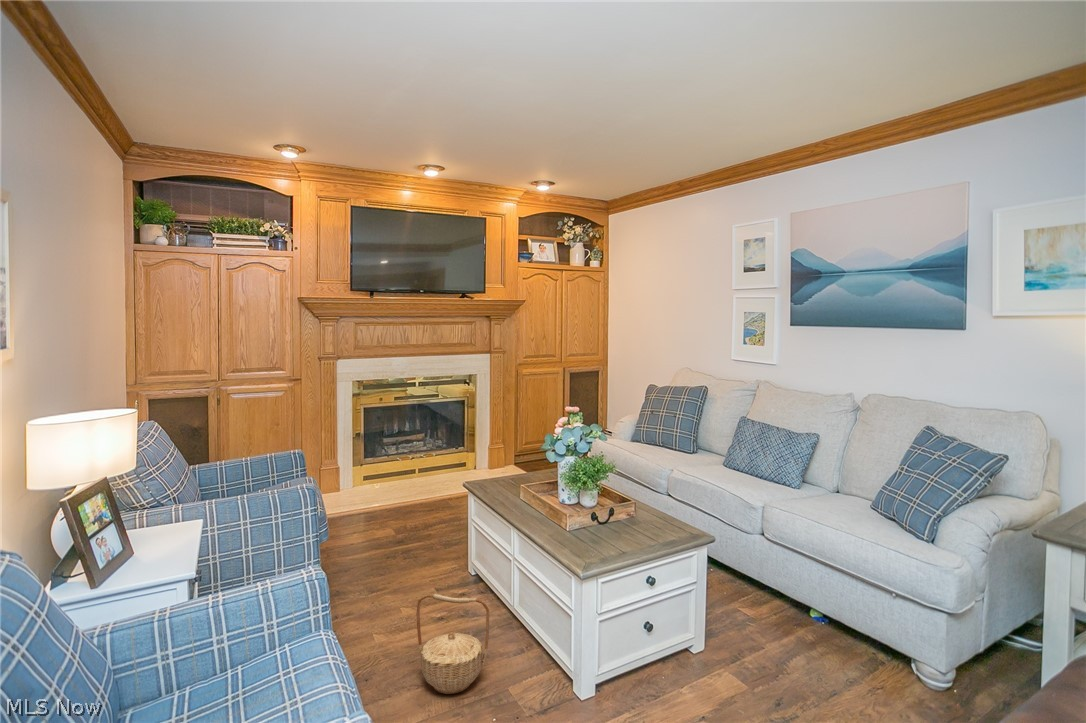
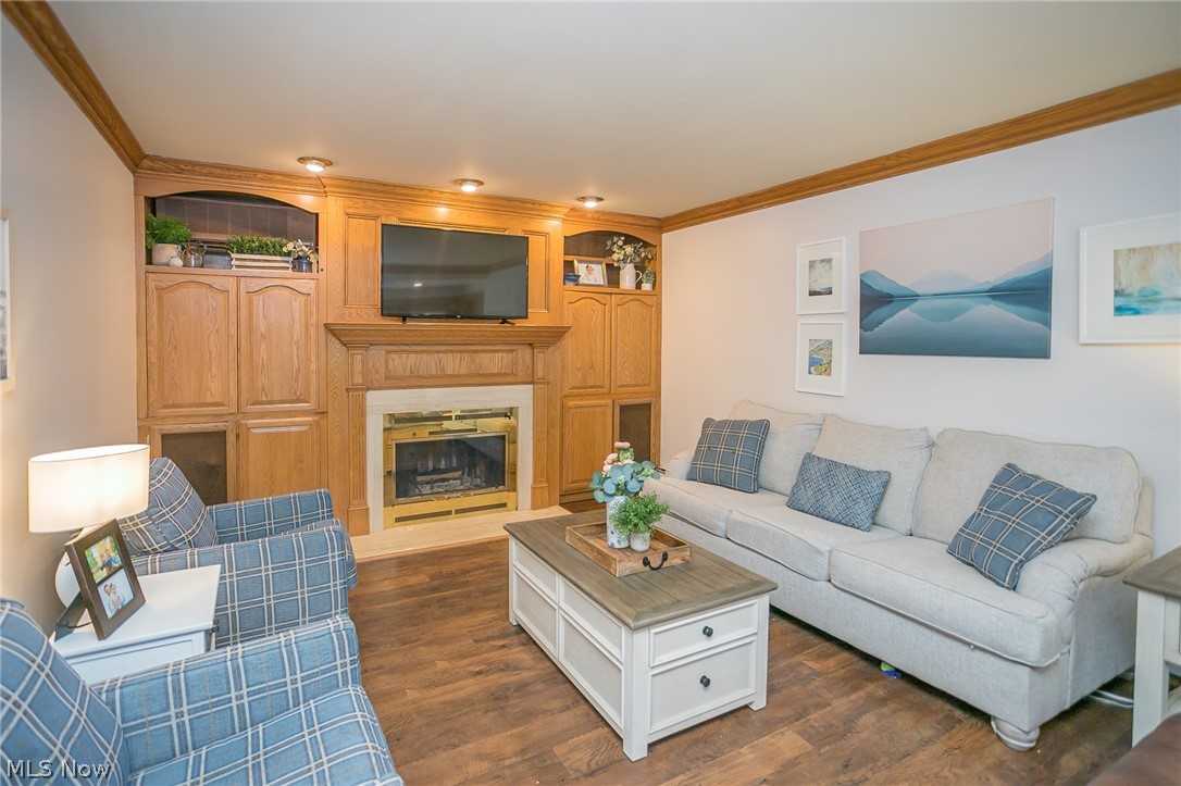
- basket (452, 638)
